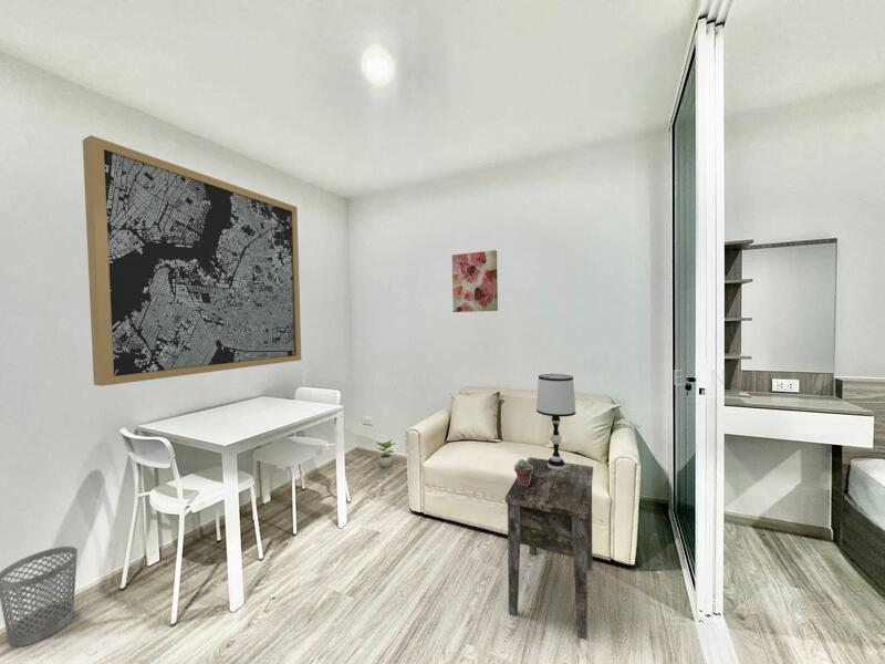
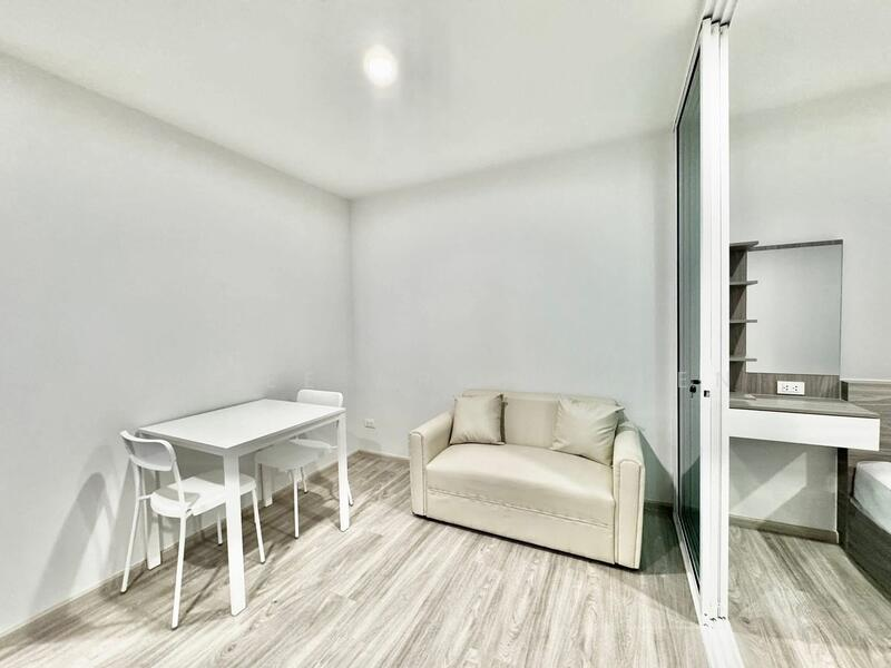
- potted plant (386, 452)
- side table (553, 535)
- wall art (473, 282)
- potted succulent (523, 470)
- wall art (218, 276)
- wastebasket (40, 595)
- table lamp (555, 421)
